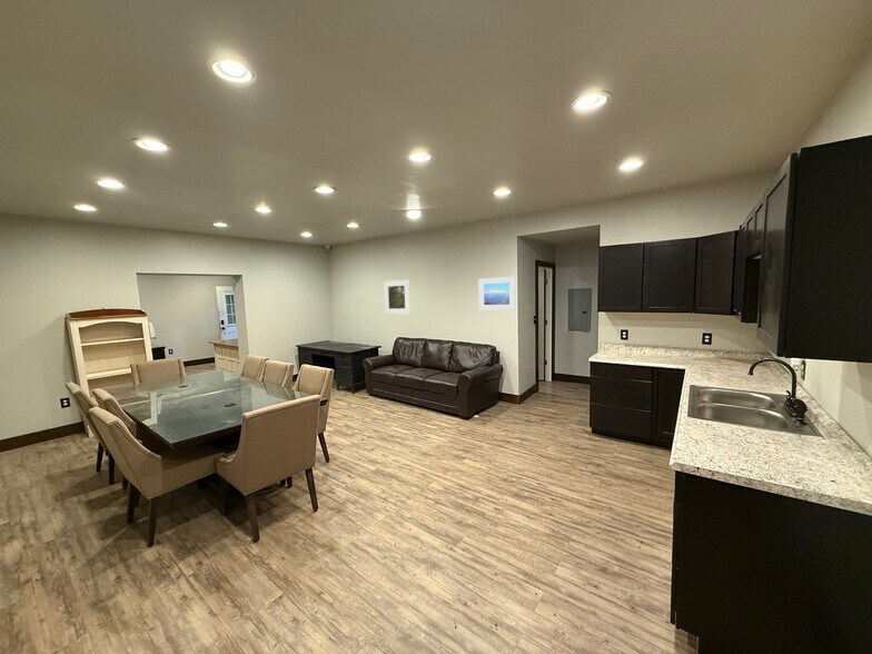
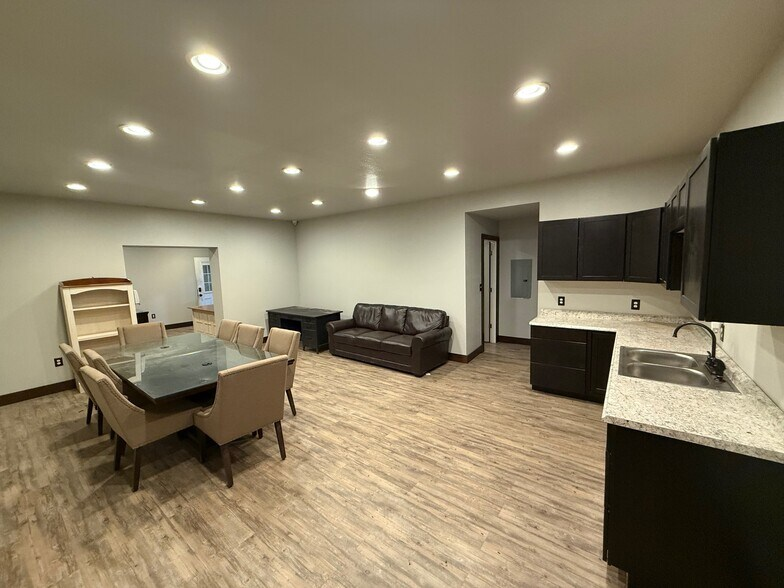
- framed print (396, 297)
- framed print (496, 294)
